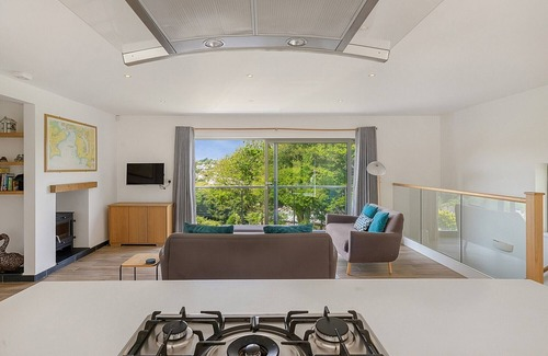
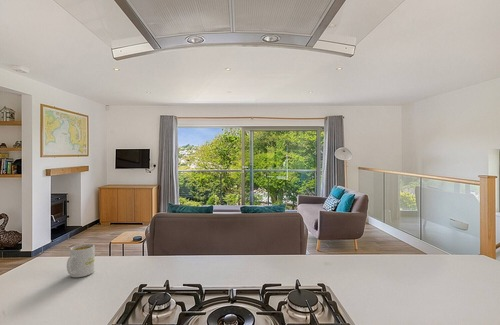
+ mug (79, 261)
